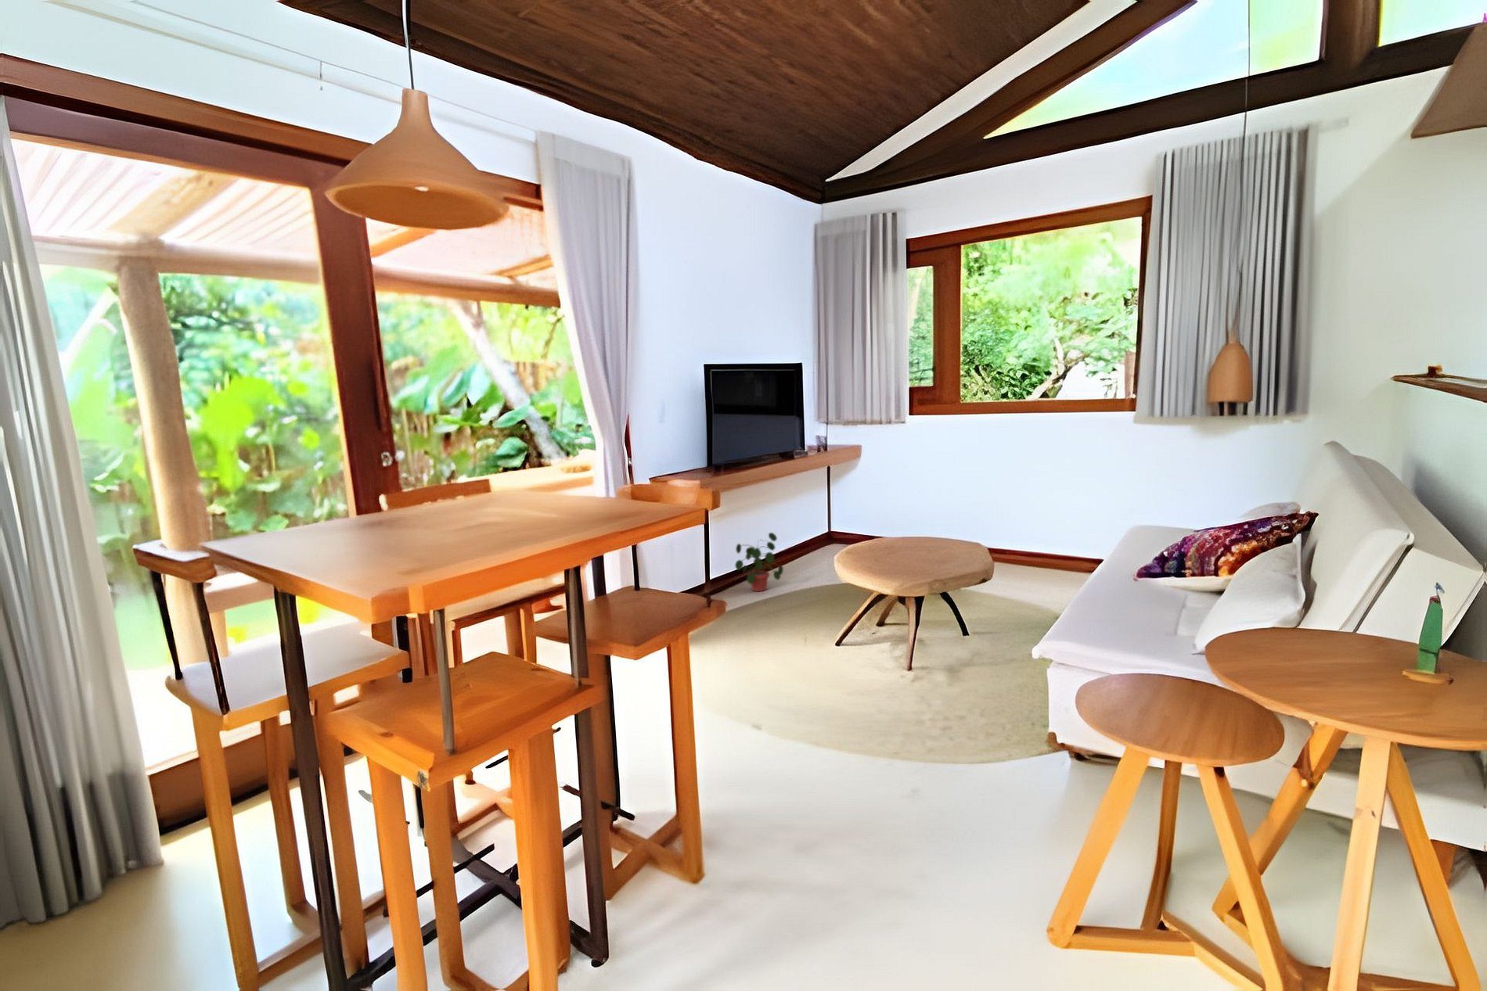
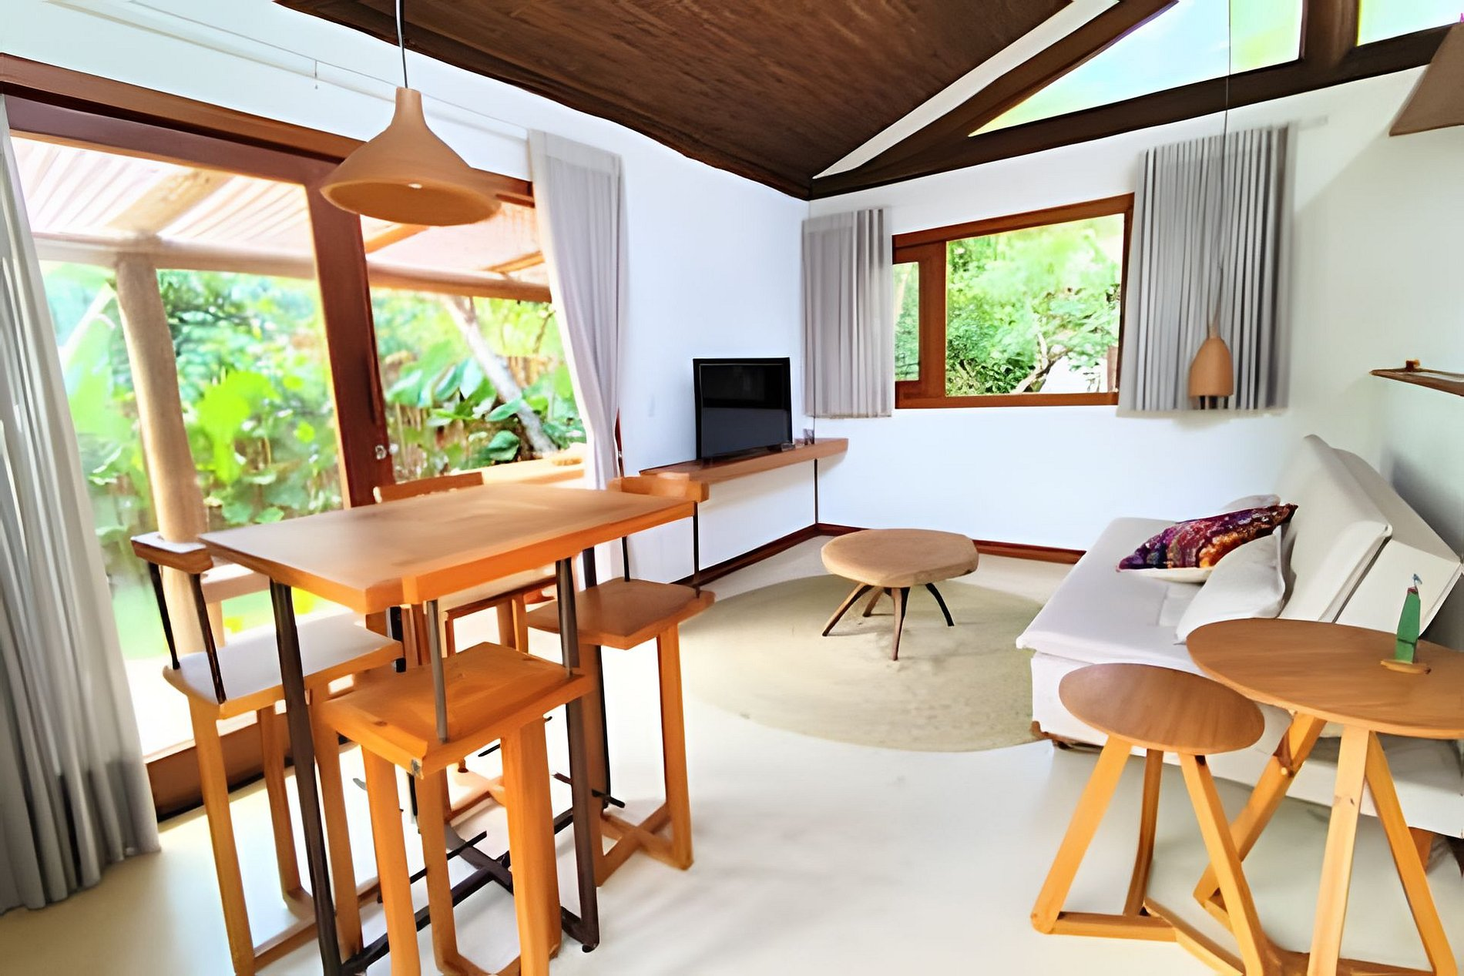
- potted plant (761, 561)
